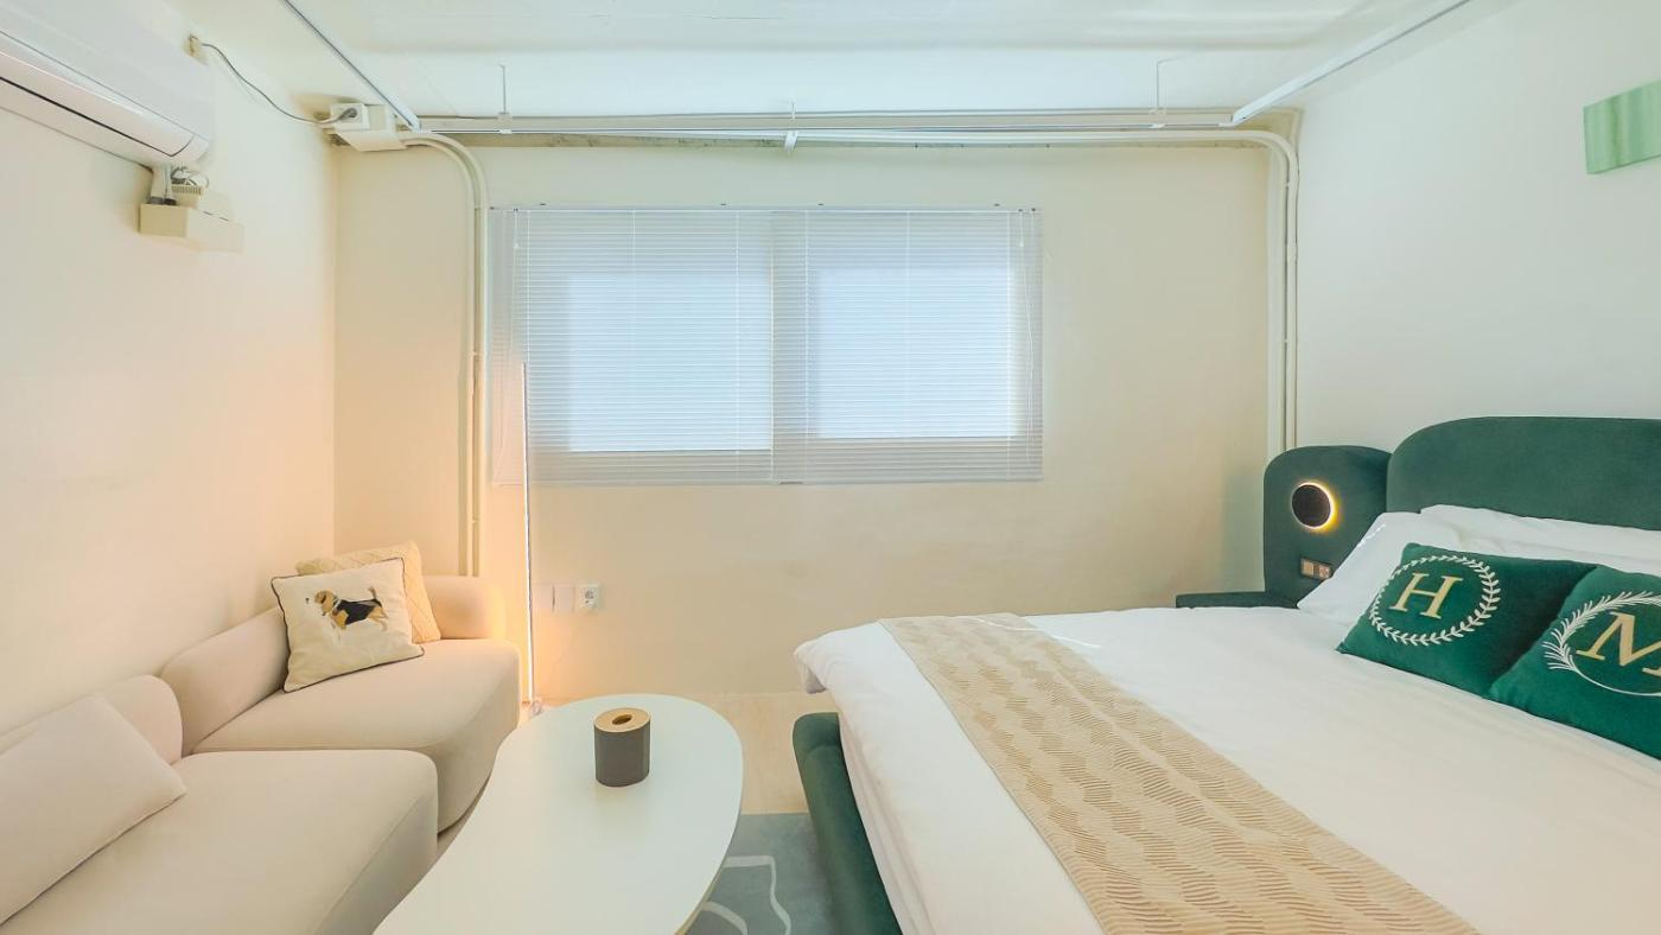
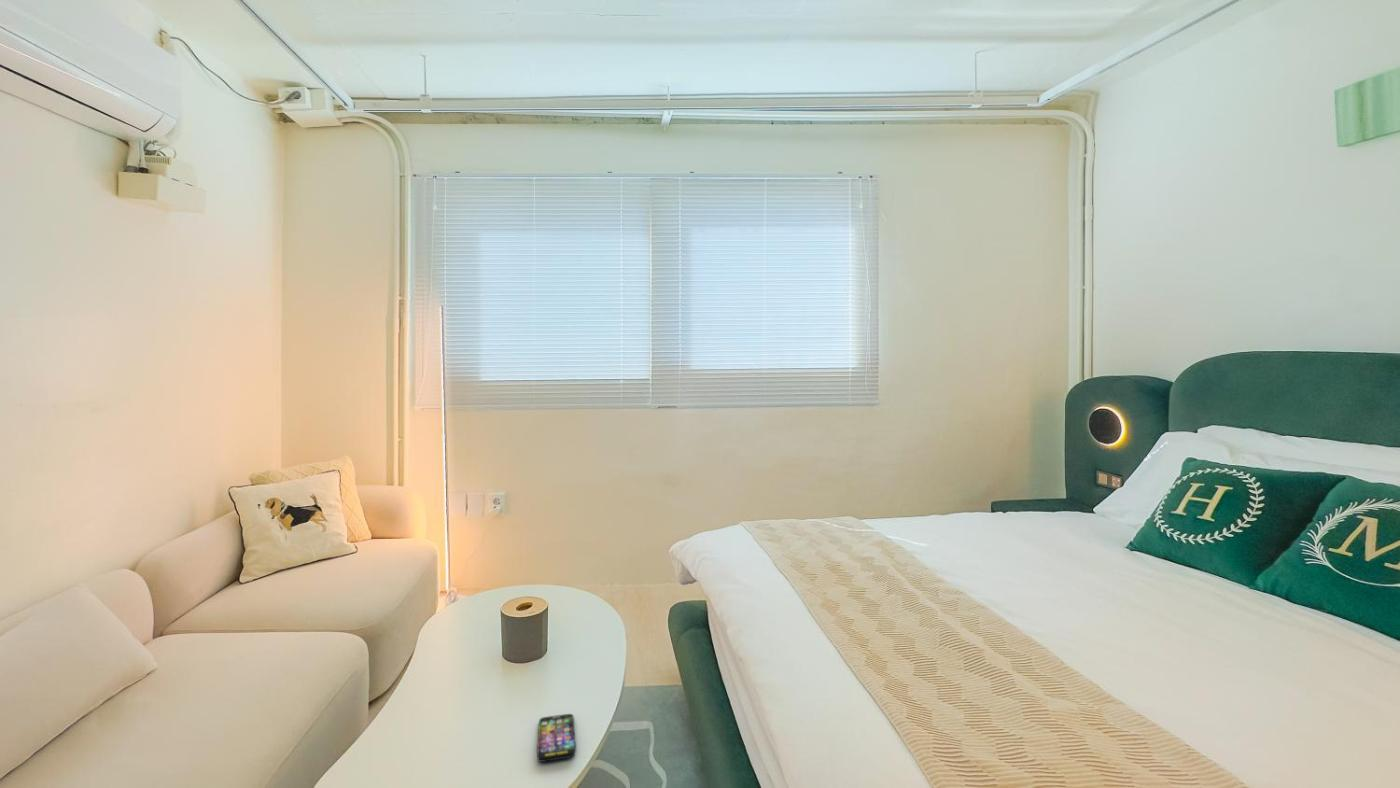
+ smartphone (556, 736)
